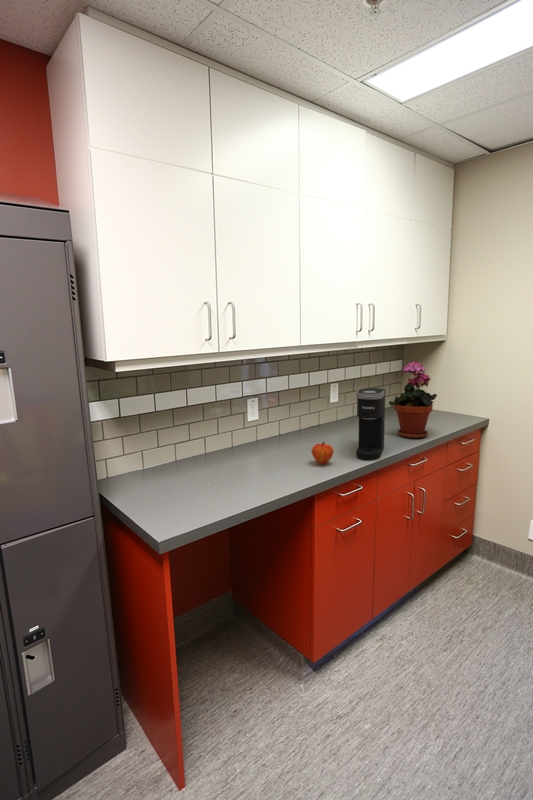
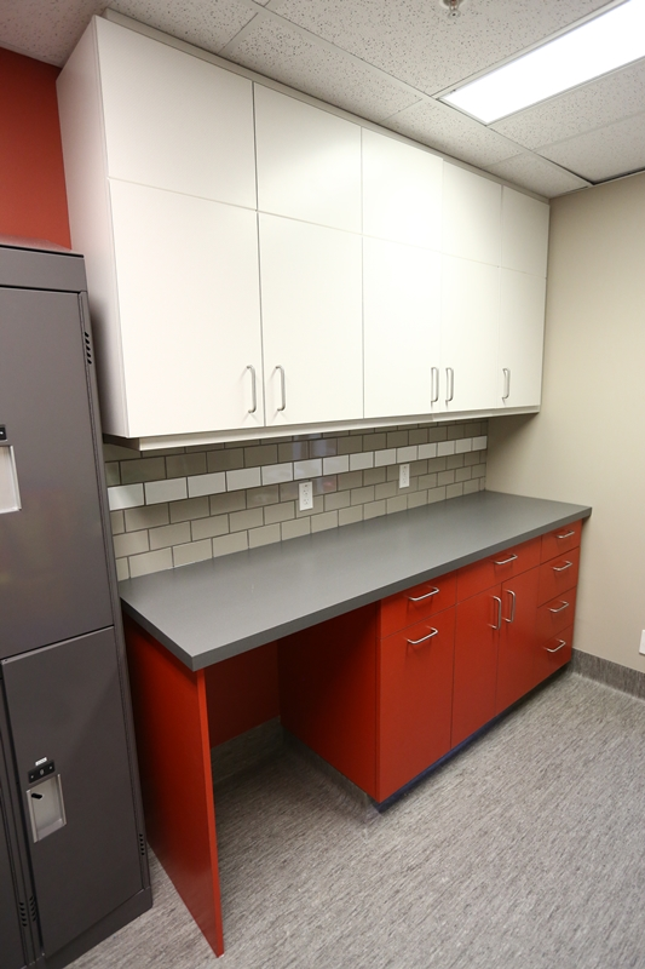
- fruit (322, 452)
- coffee maker (371, 421)
- potted plant (414, 398)
